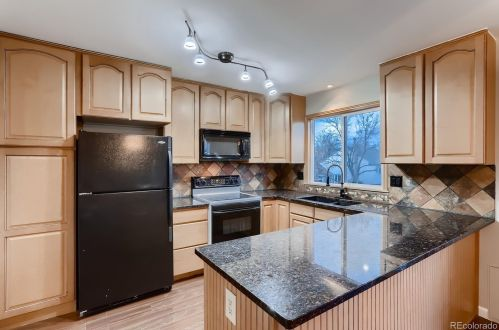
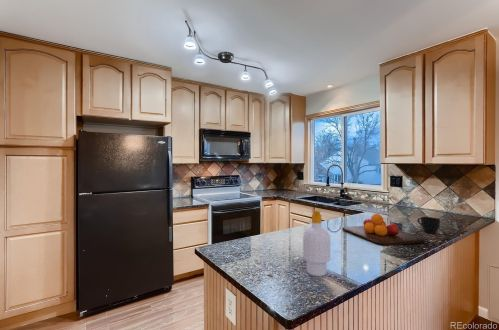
+ soap bottle (316, 241)
+ chopping board (380, 224)
+ cup (429, 225)
